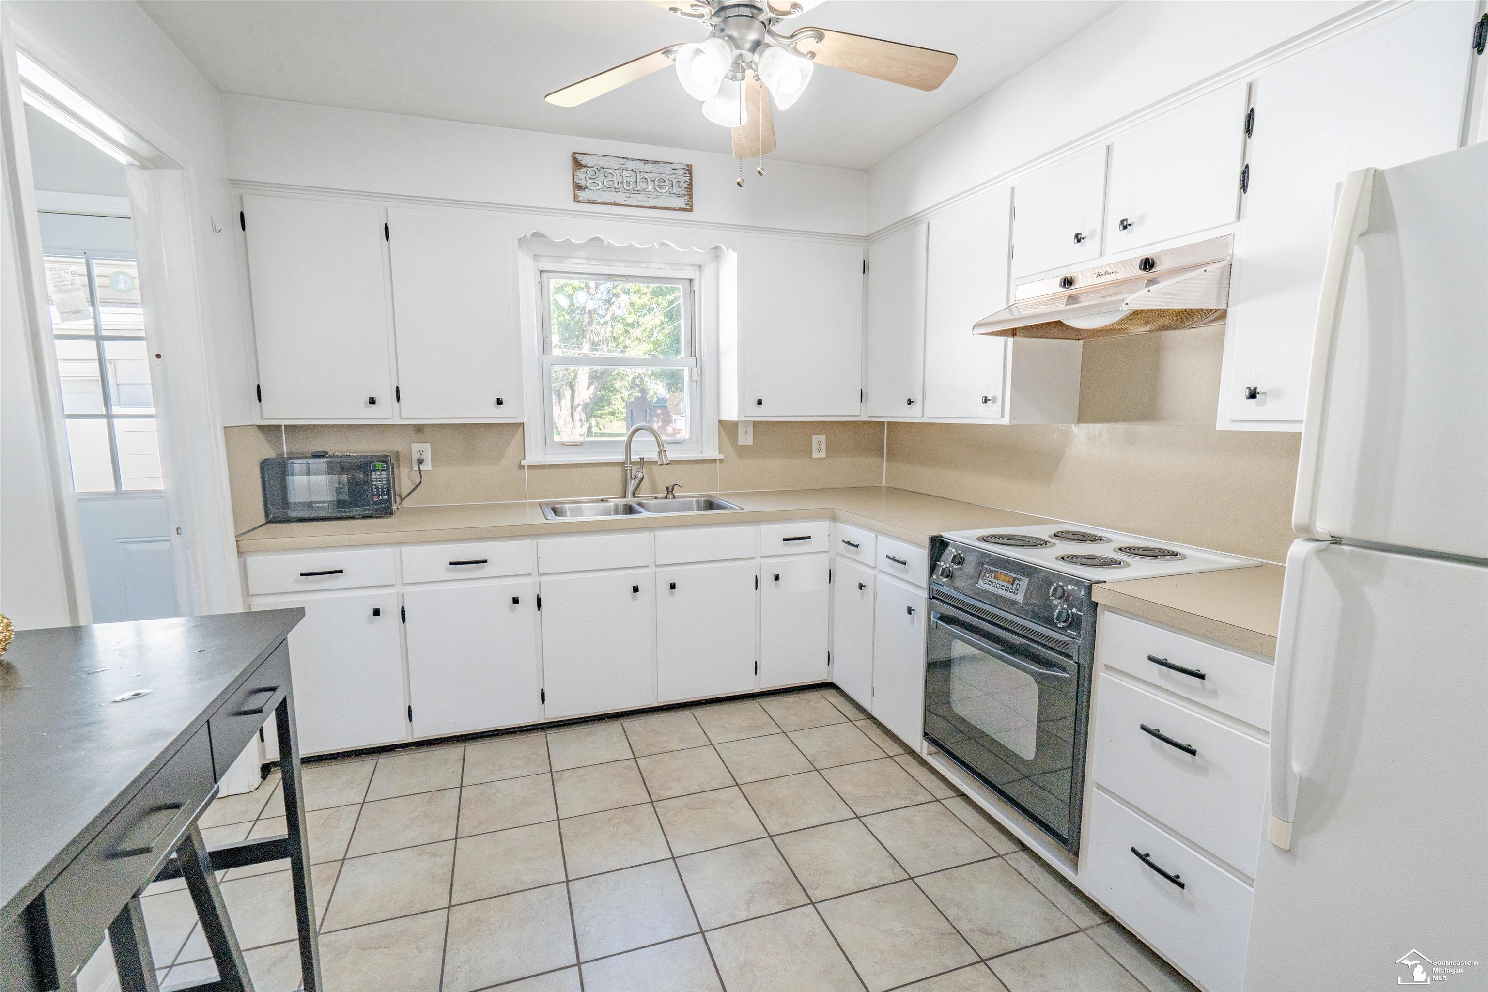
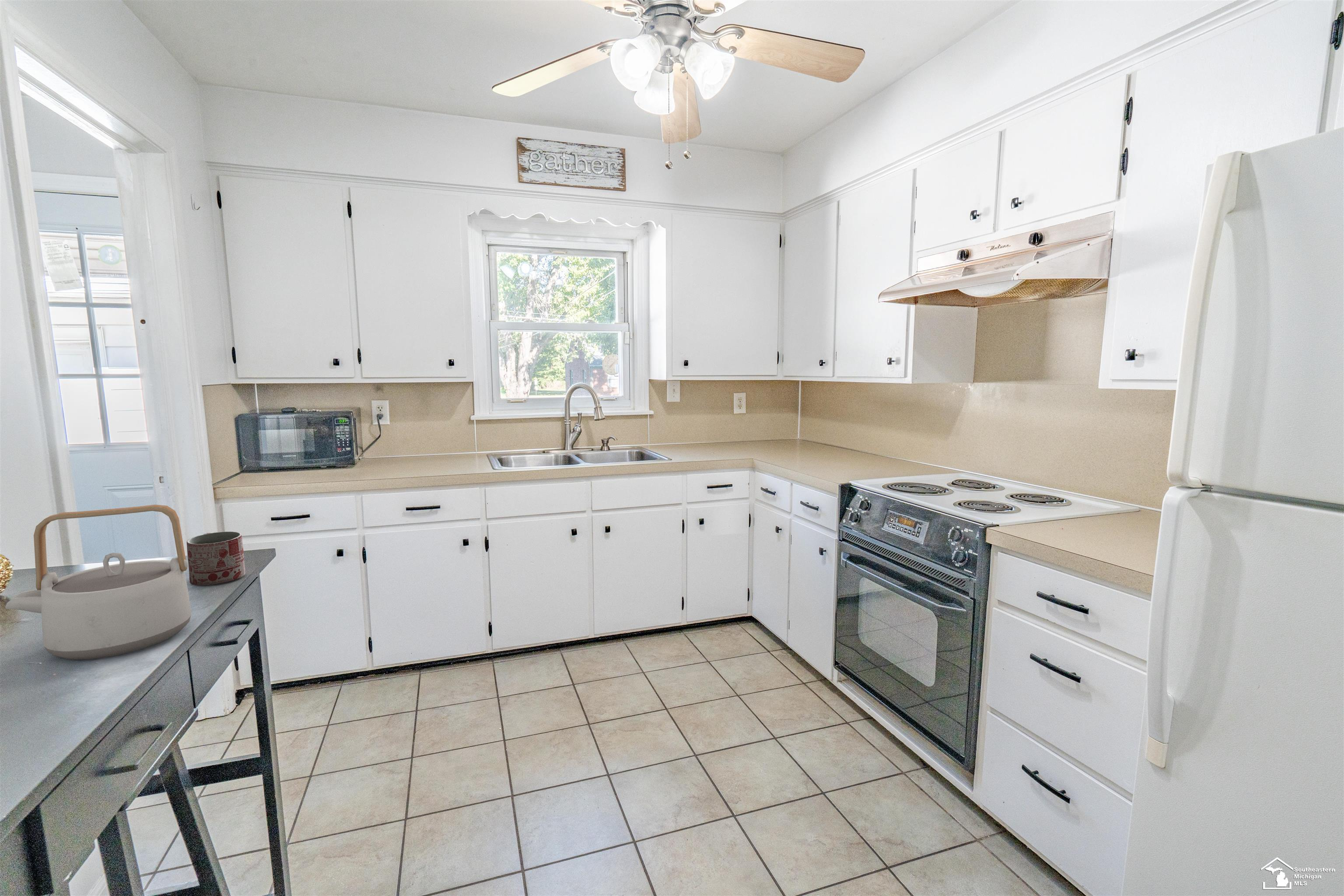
+ teapot (101, 577)
+ mug (217, 555)
